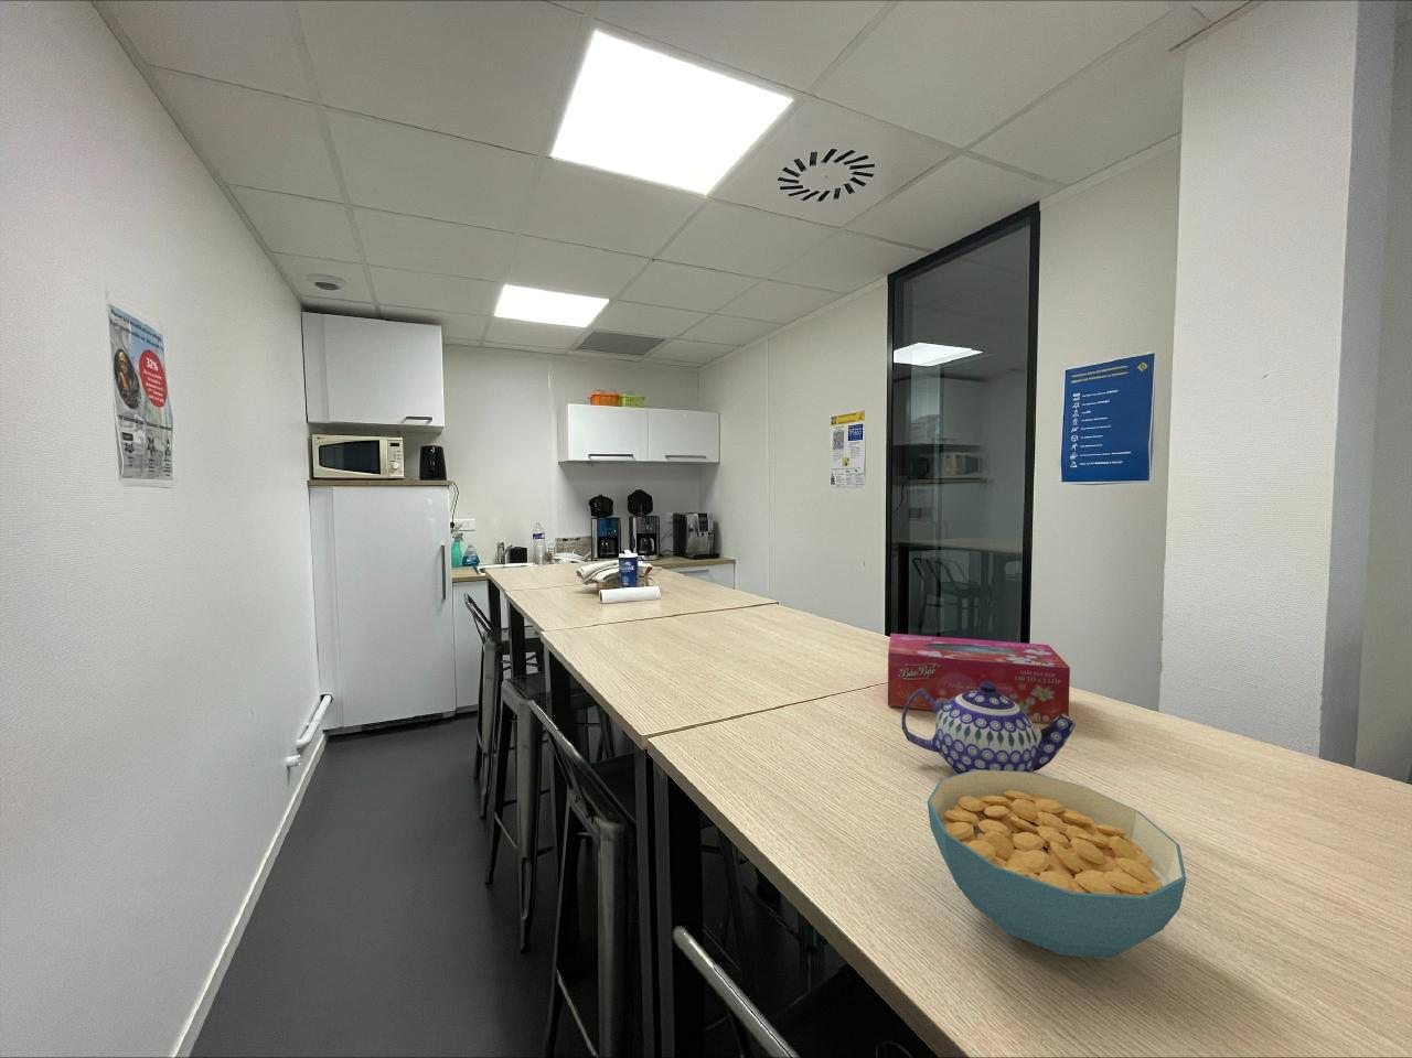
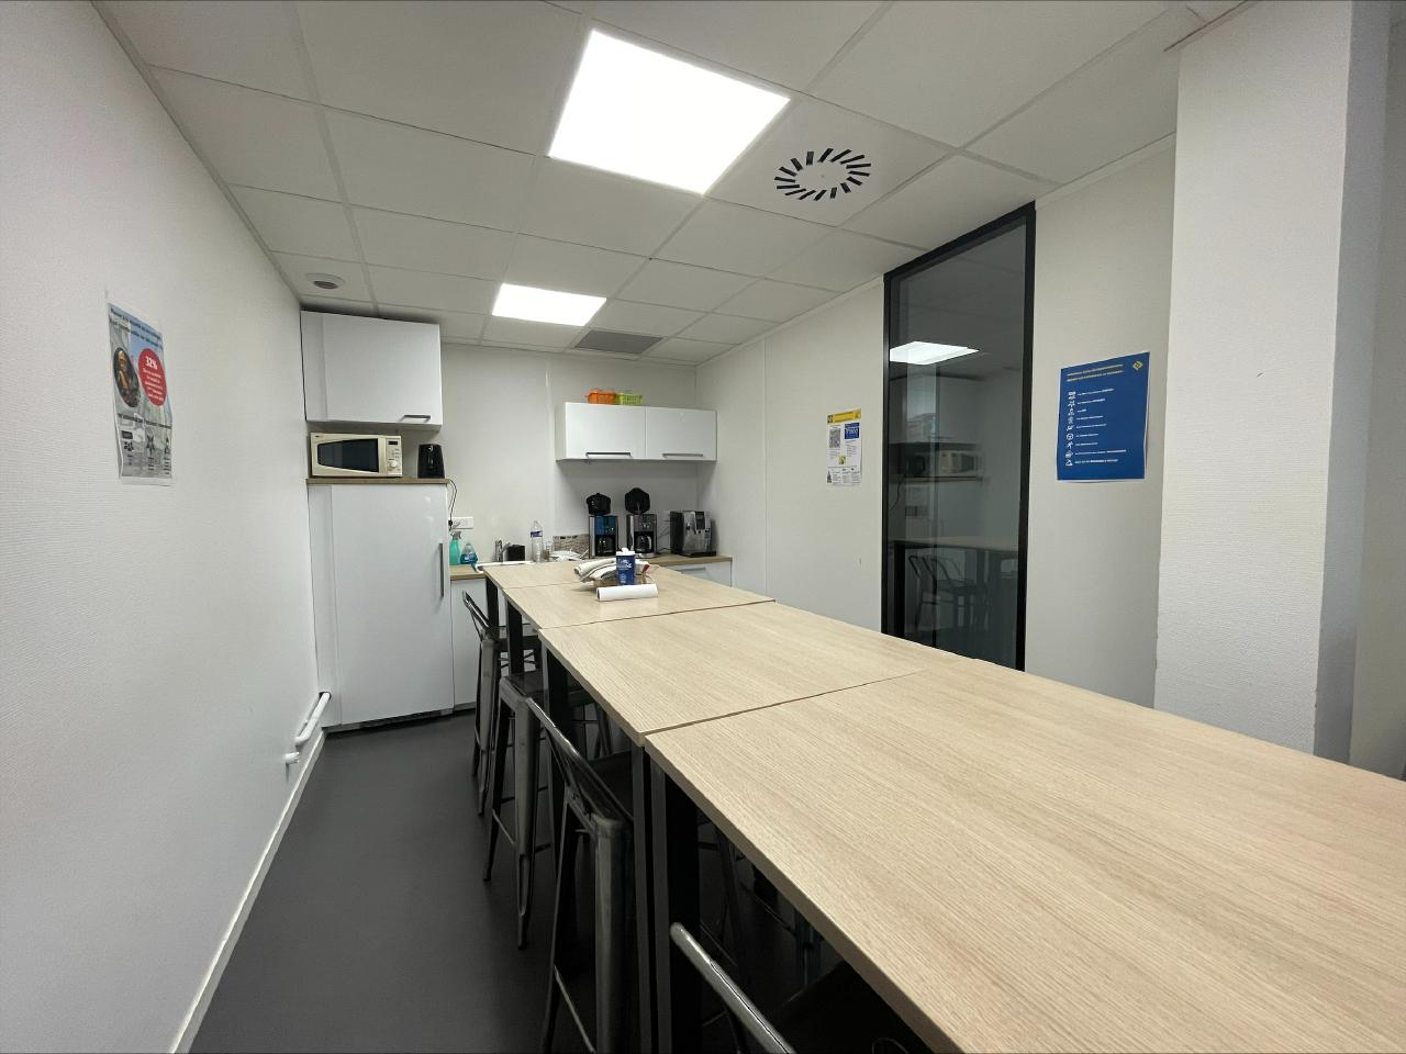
- tissue box (968, 675)
- cereal bowl (1043, 871)
- teapot (983, 727)
